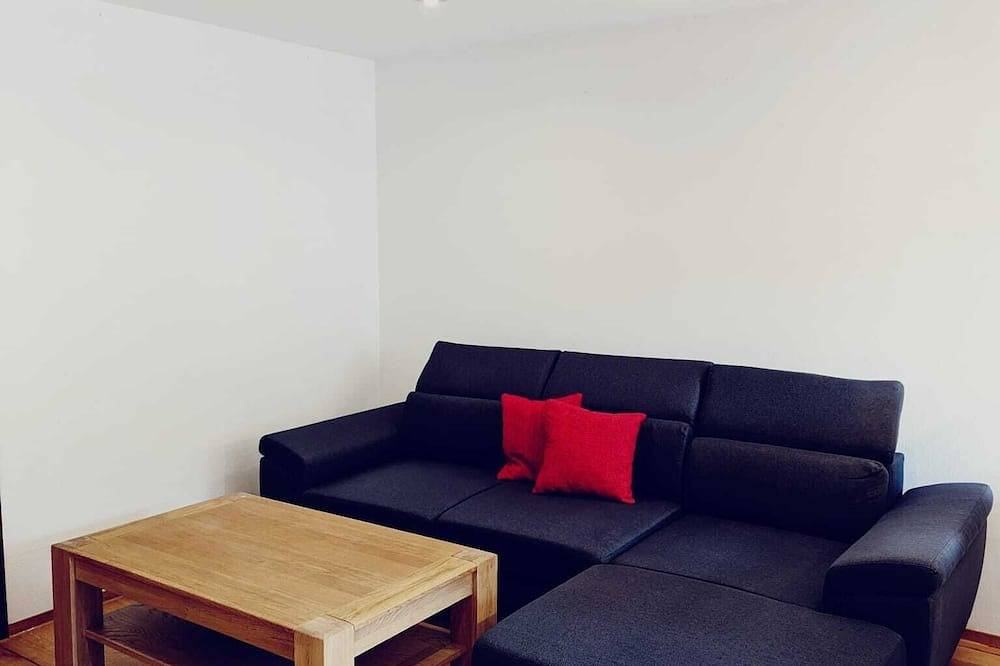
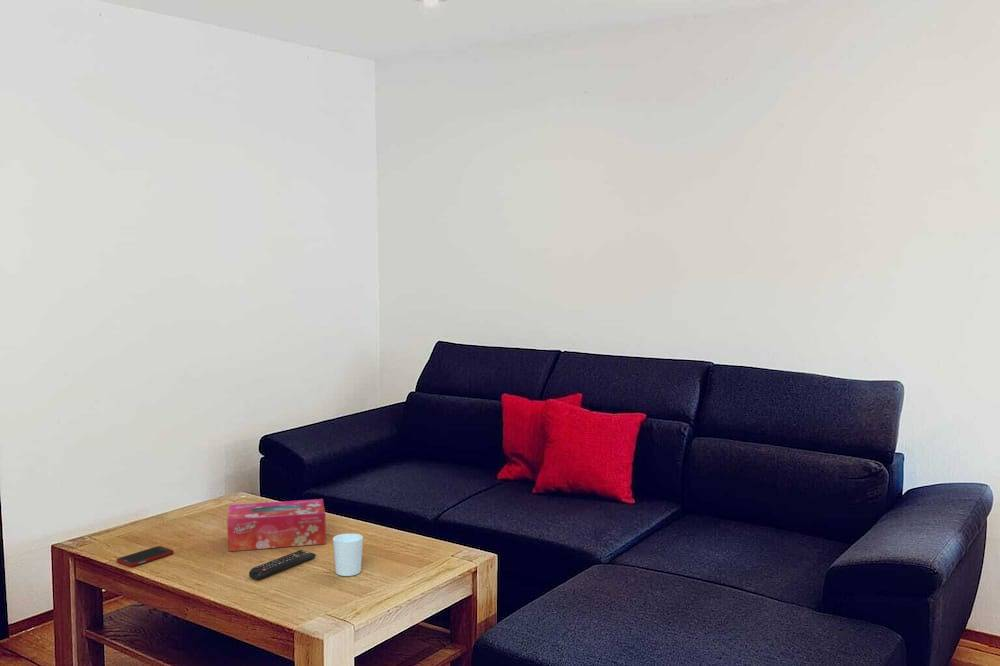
+ tissue box (277, 524)
+ remote control (283, 563)
+ cell phone (145, 556)
+ cup (348, 554)
